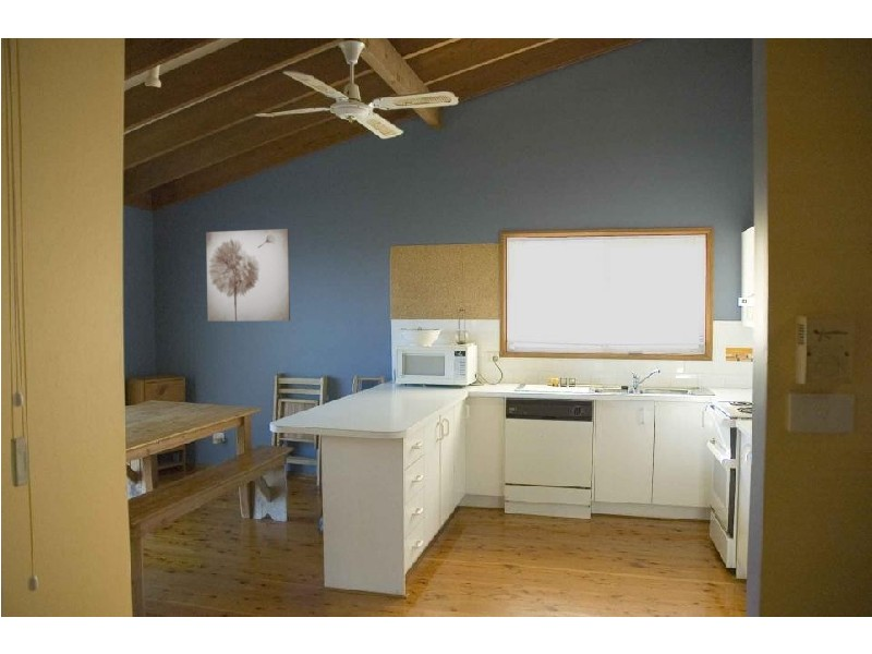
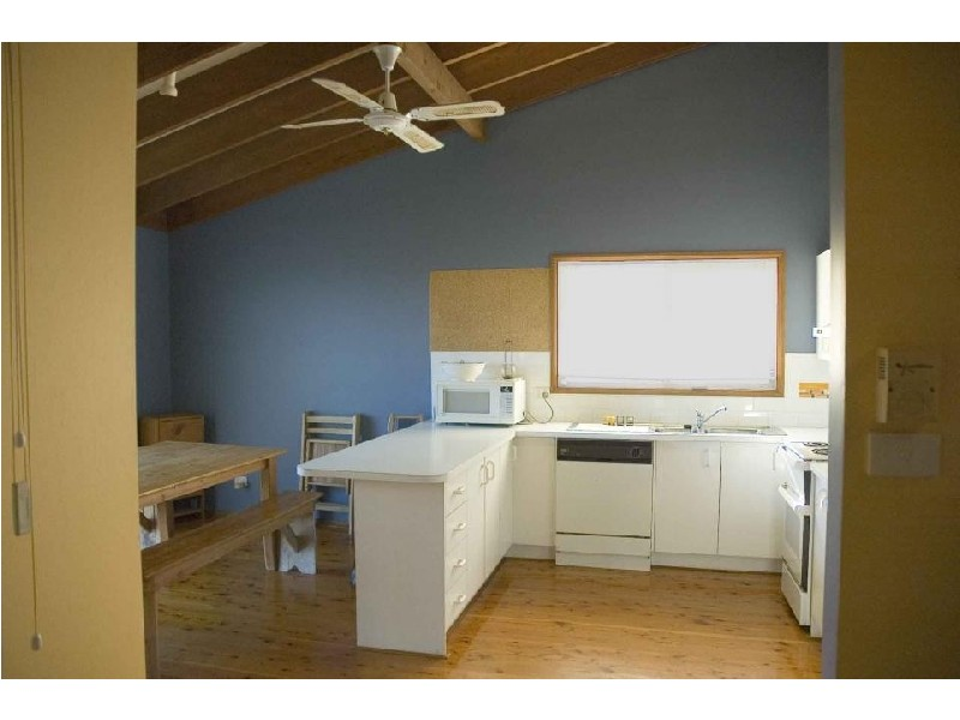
- wall art (247, 276)
